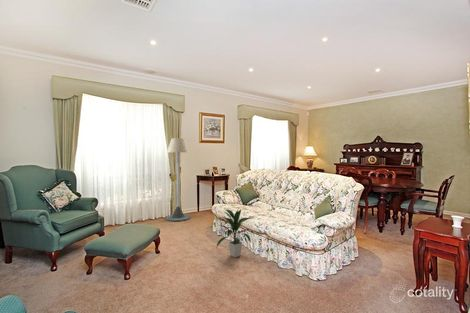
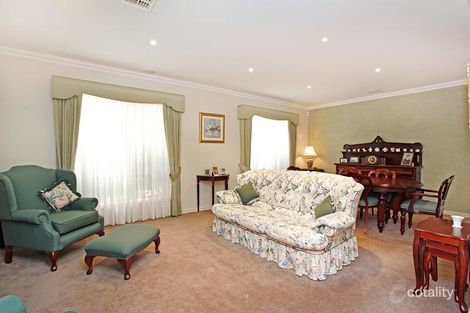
- indoor plant (233, 231)
- floor lamp (178, 178)
